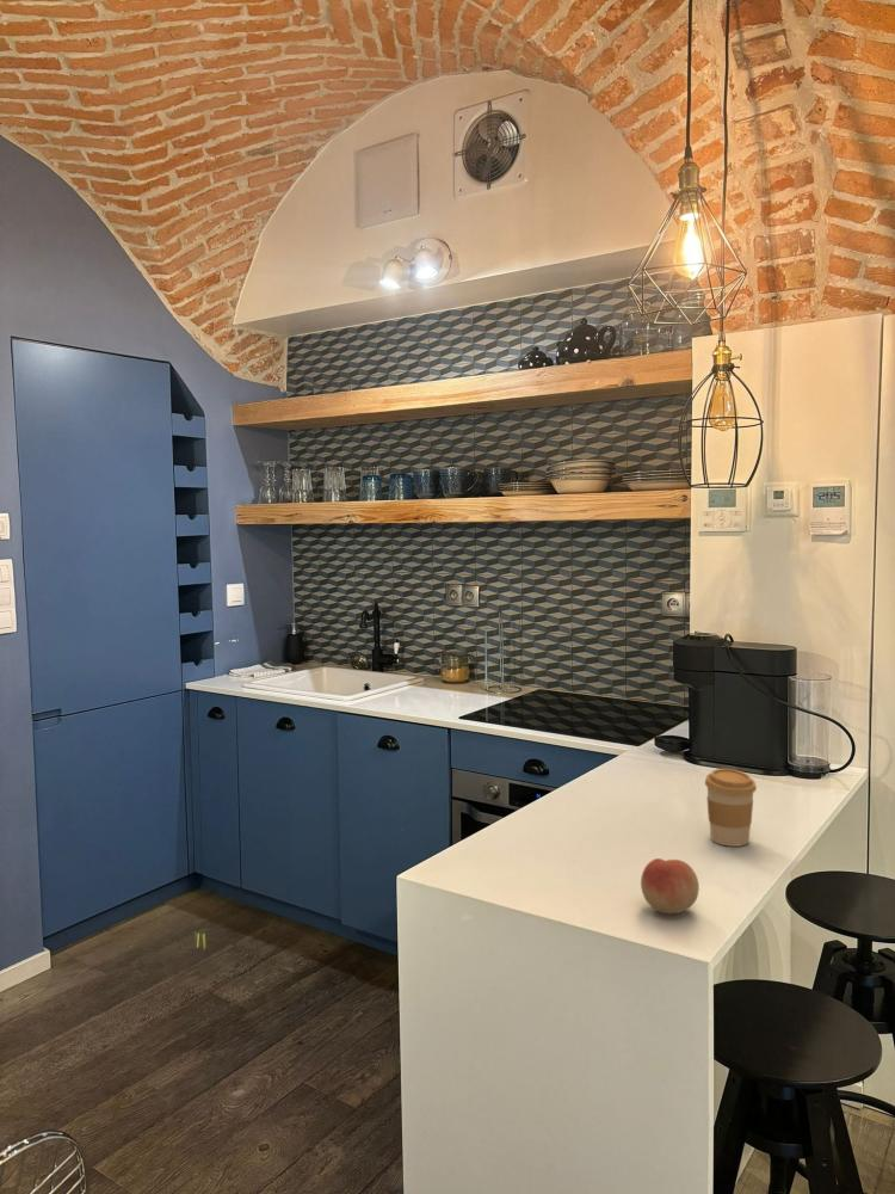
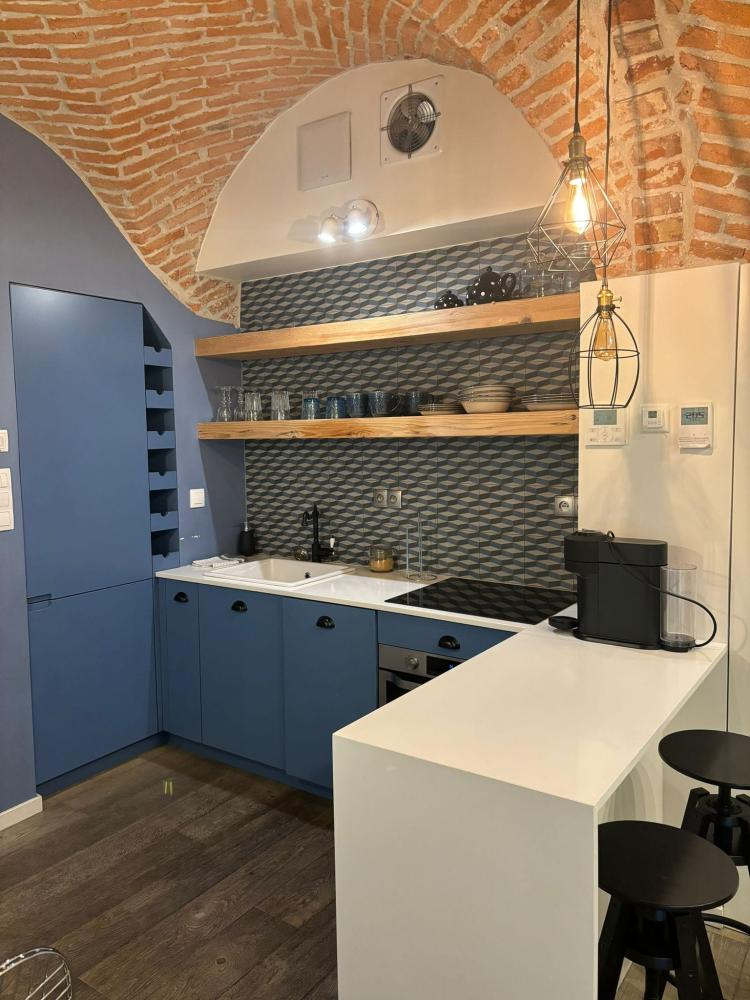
- fruit (668, 885)
- coffee cup (729, 806)
